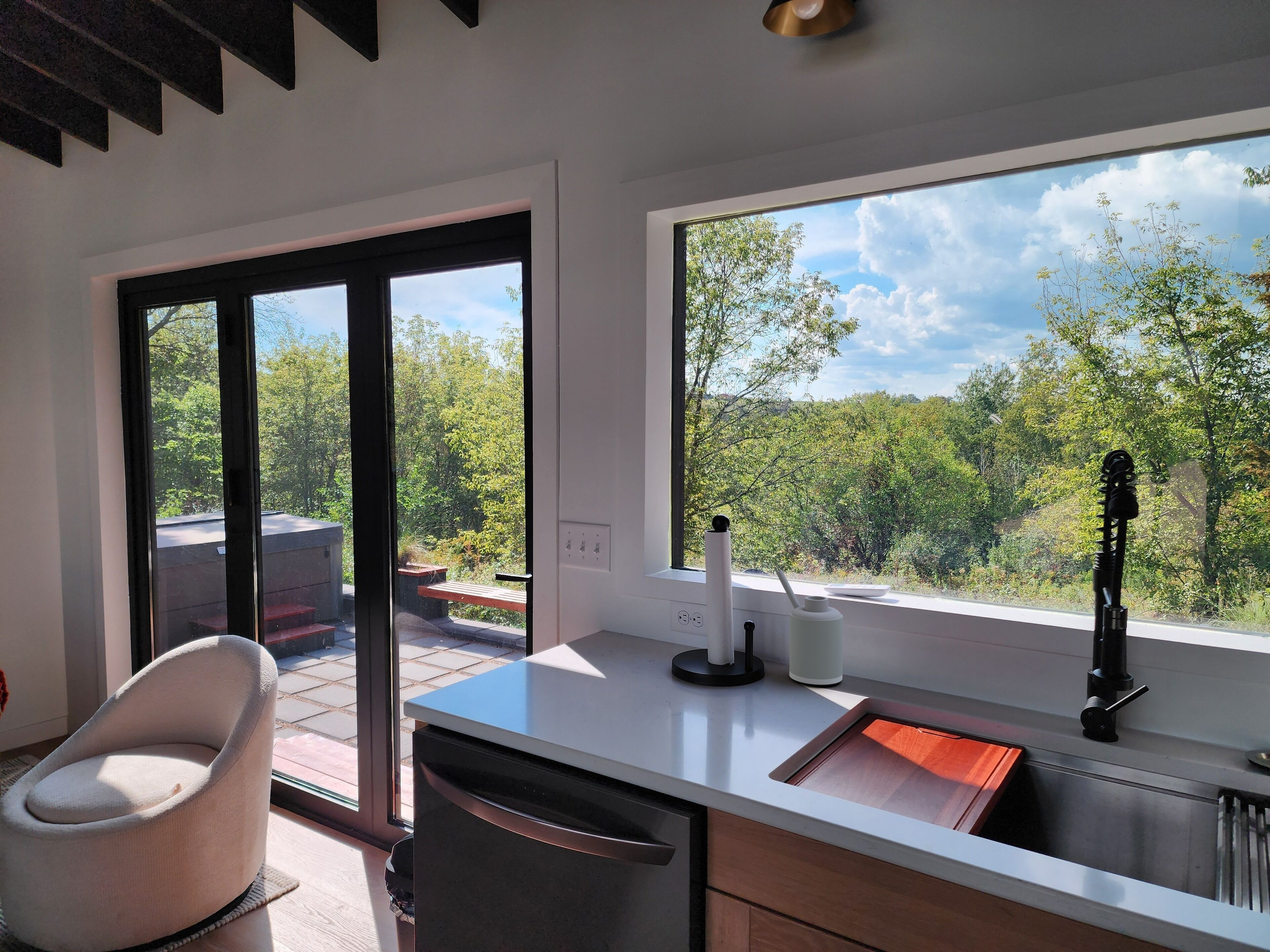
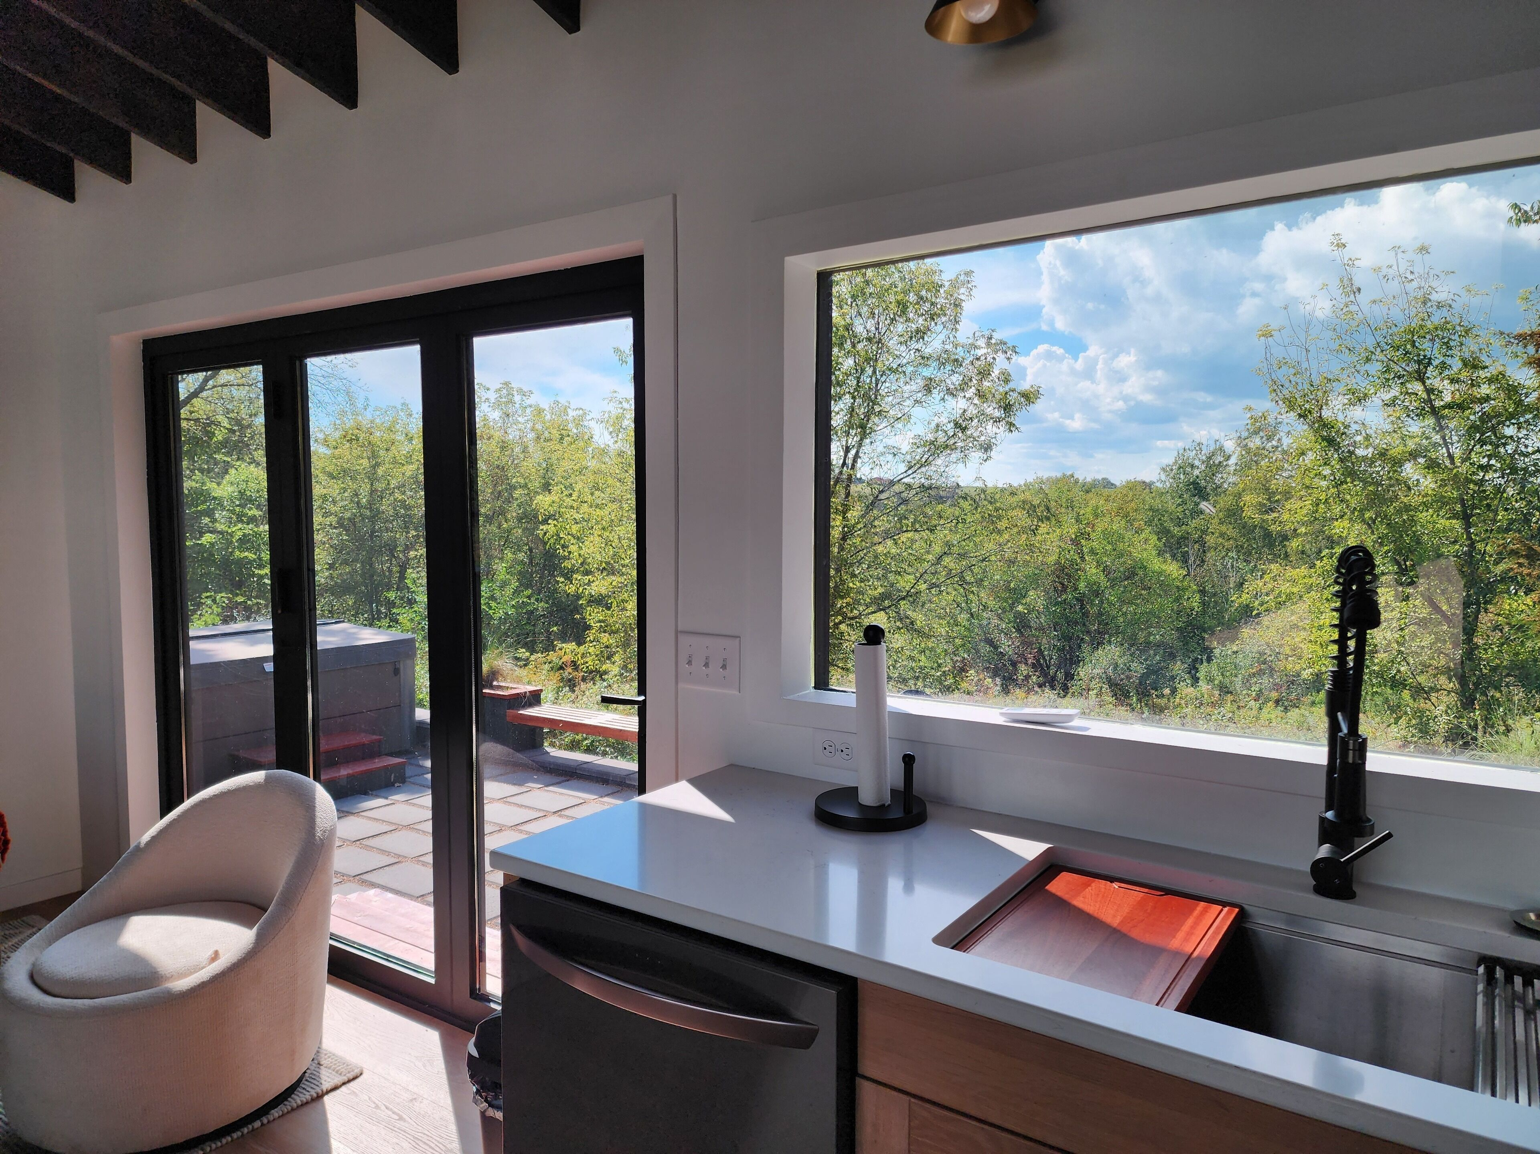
- soap dispenser (807, 625)
